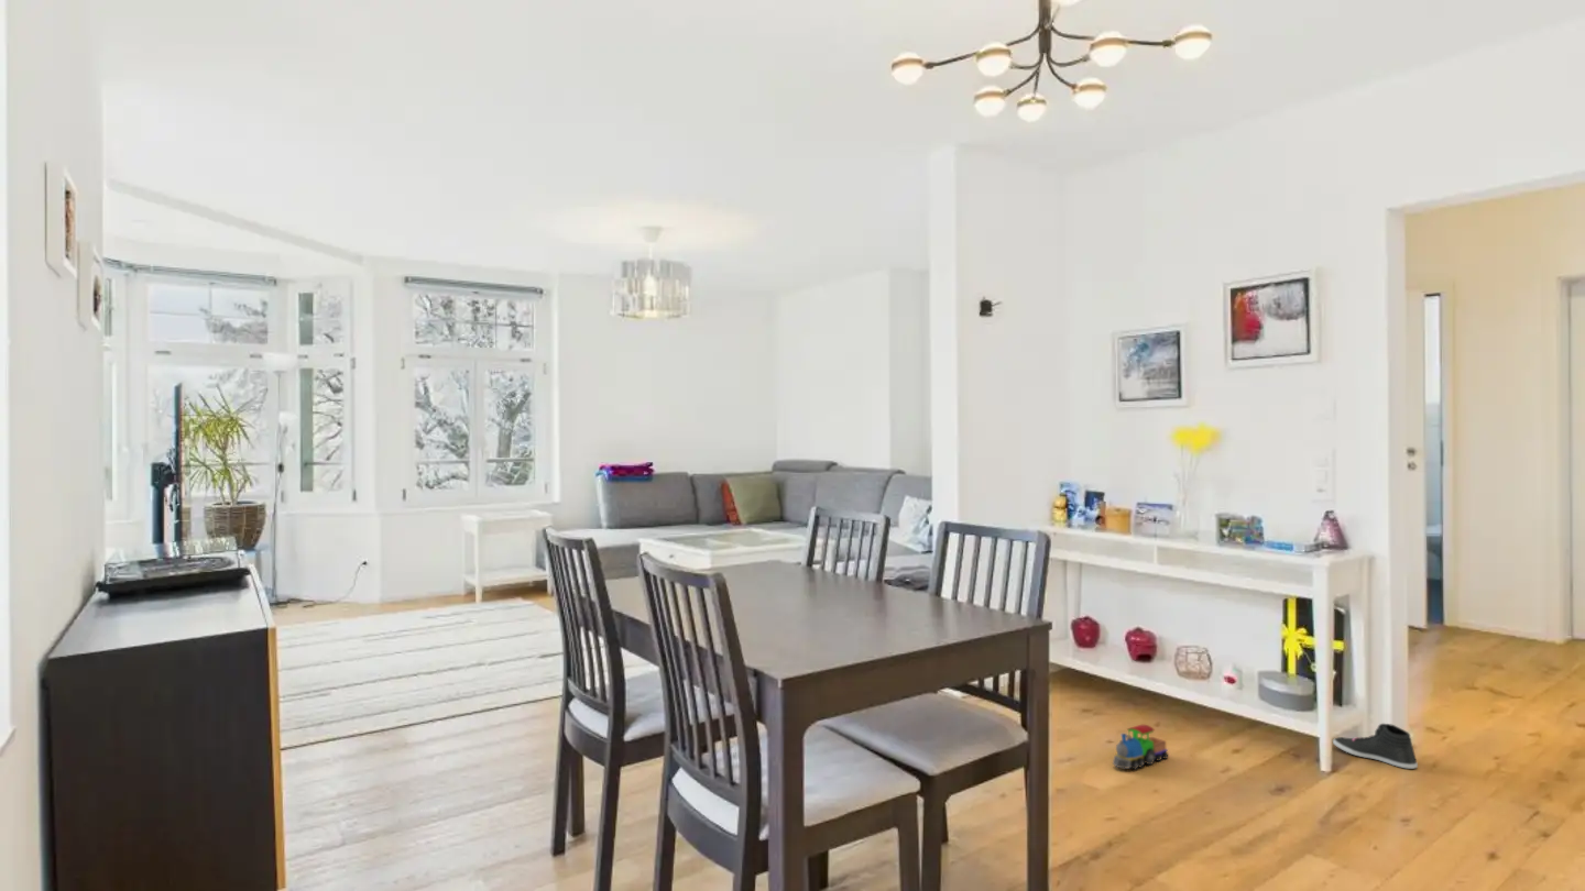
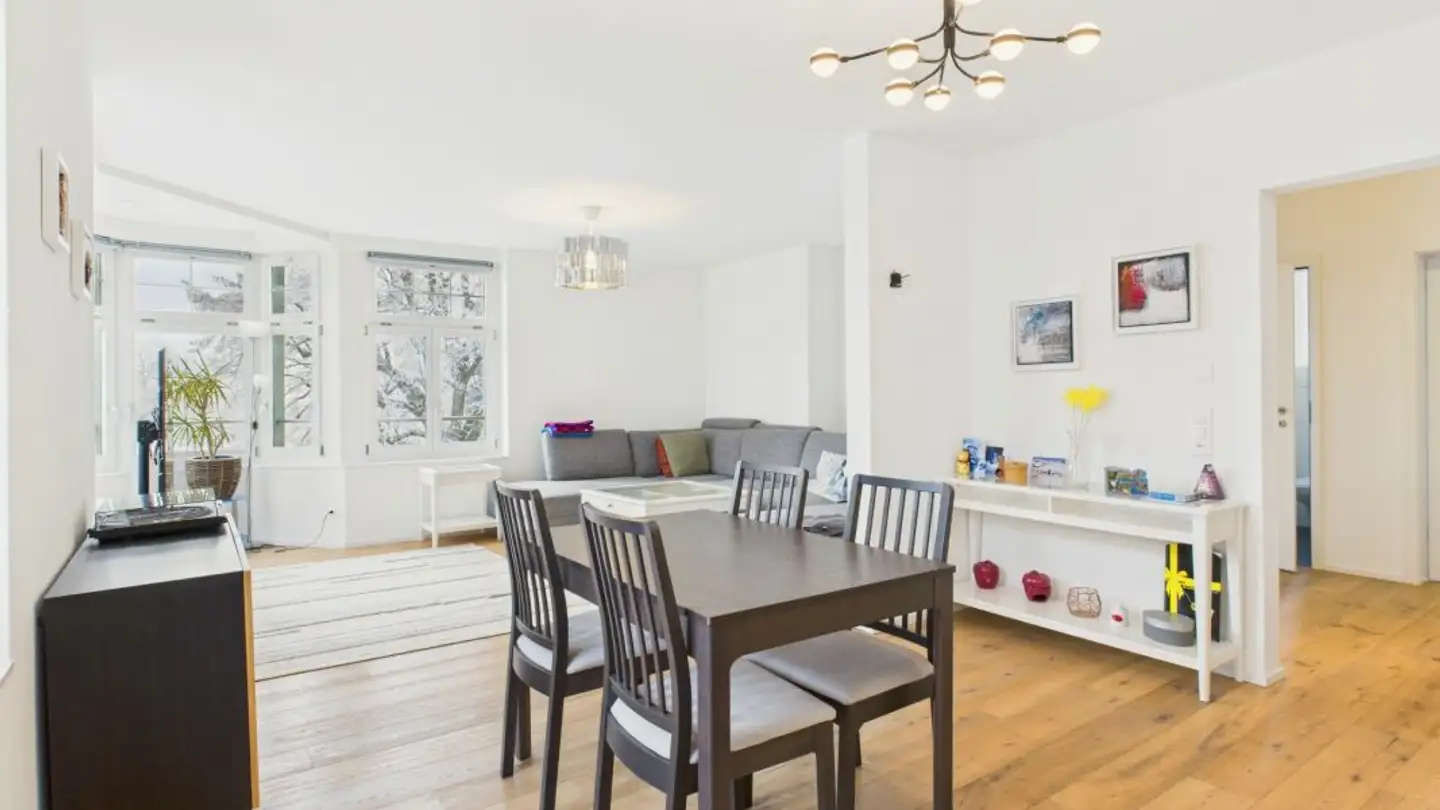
- sneaker (1374, 738)
- toy train (1139, 745)
